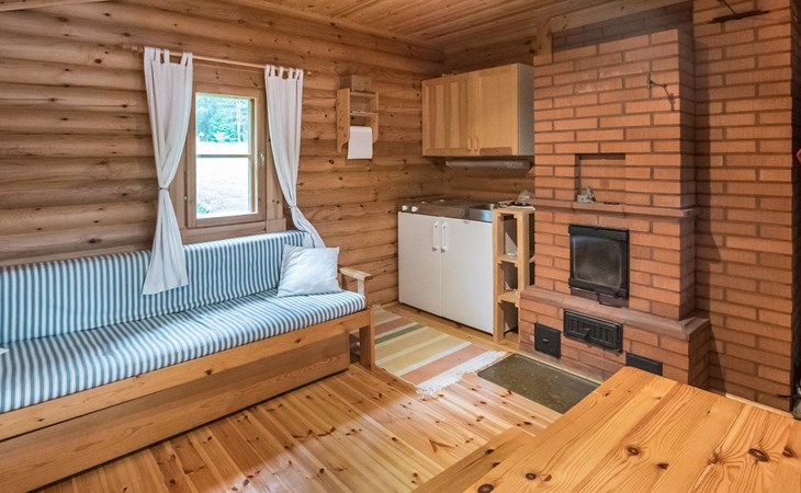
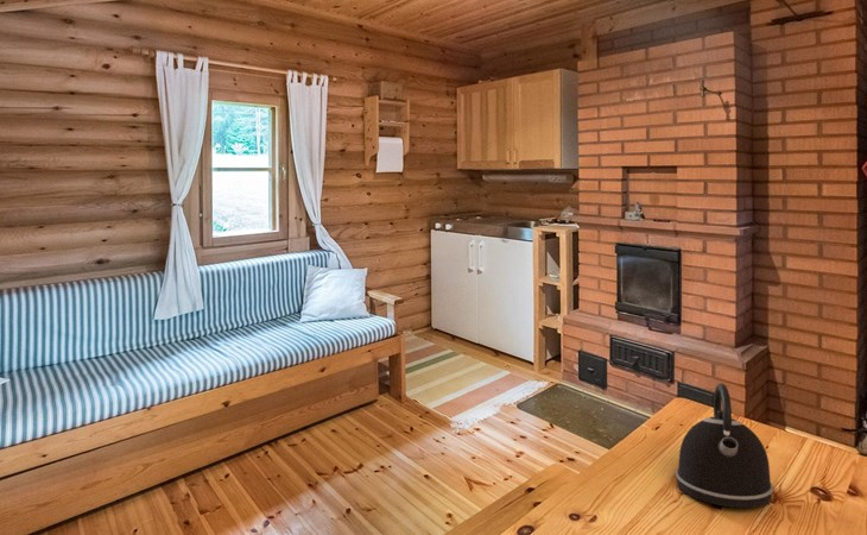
+ kettle (722, 436)
